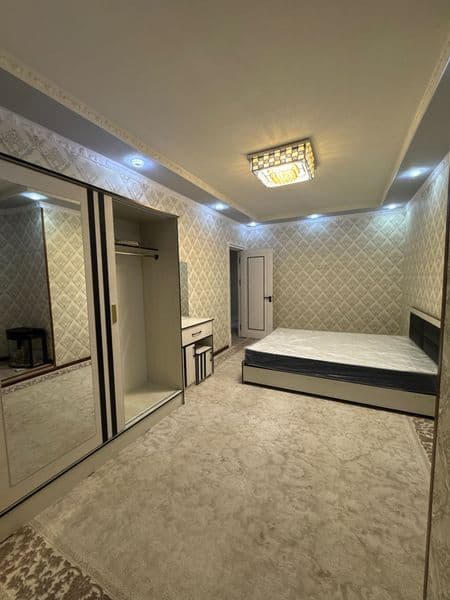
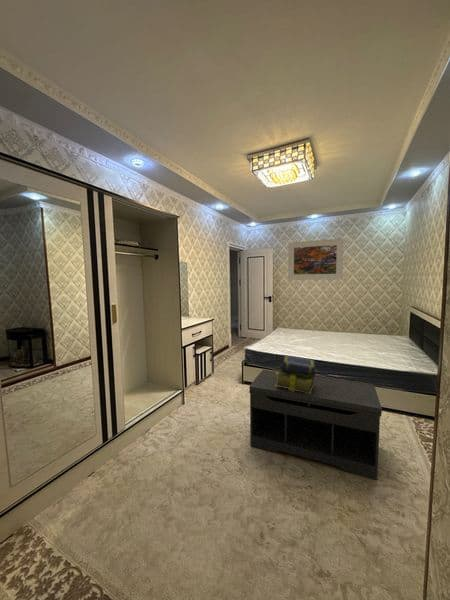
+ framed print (314, 260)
+ bench (311, 415)
+ stack of books (297, 372)
